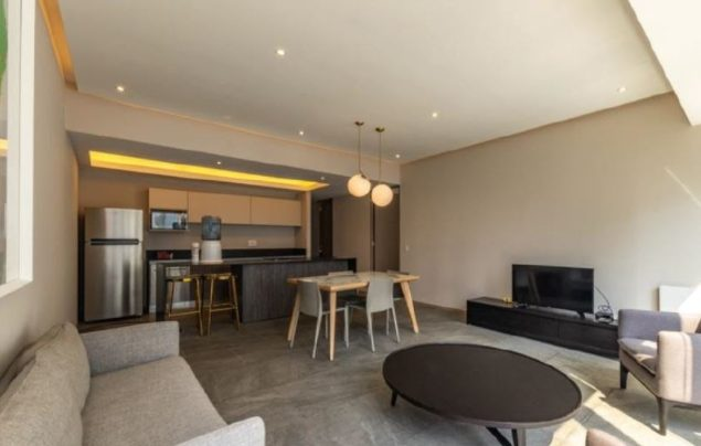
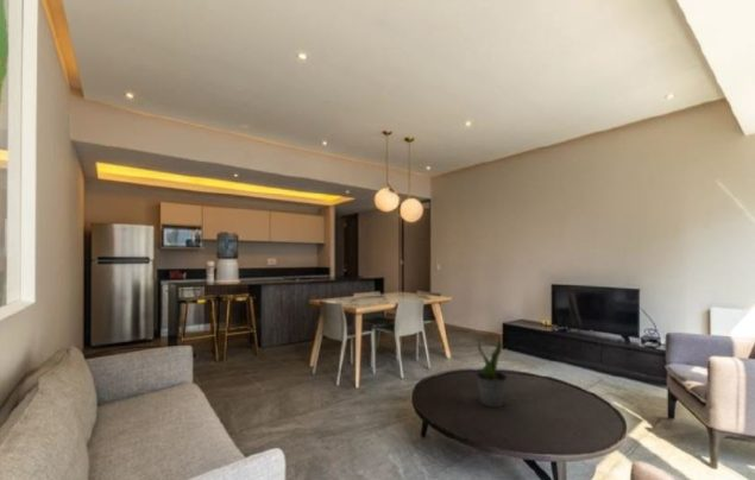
+ potted plant (491, 370)
